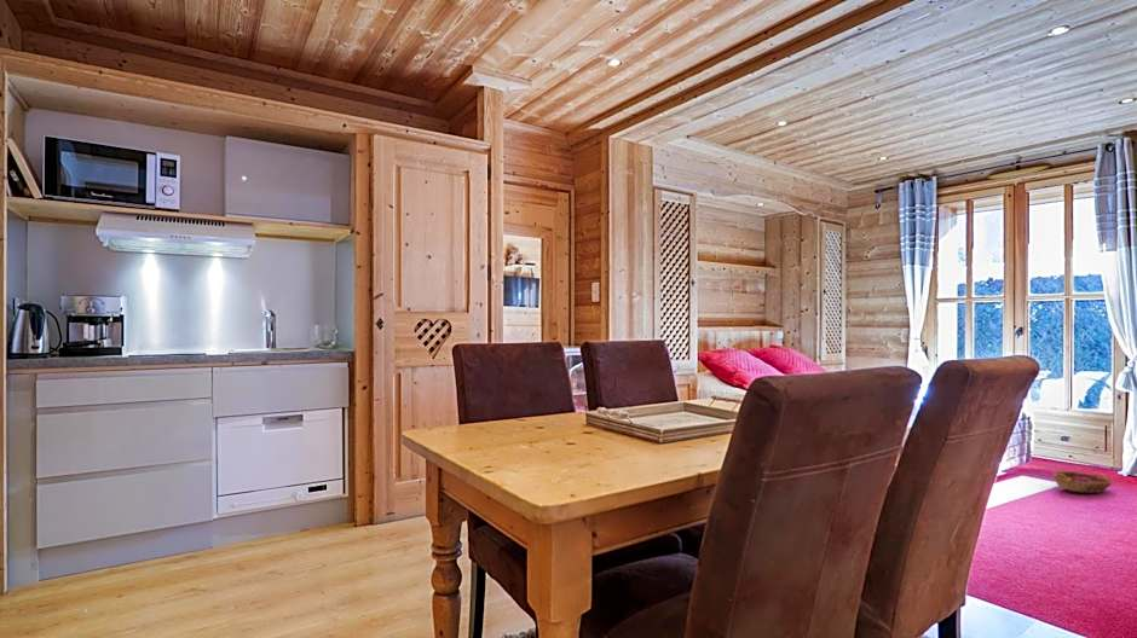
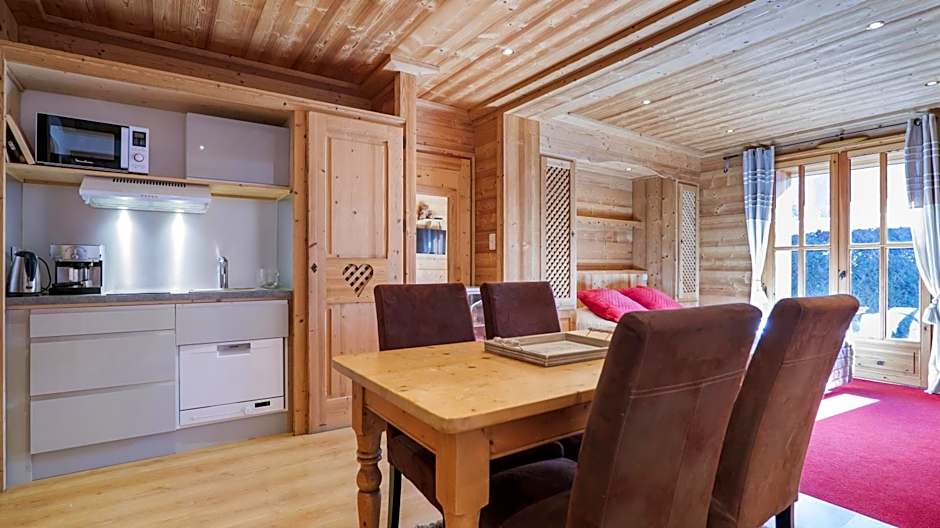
- basket (1080, 478)
